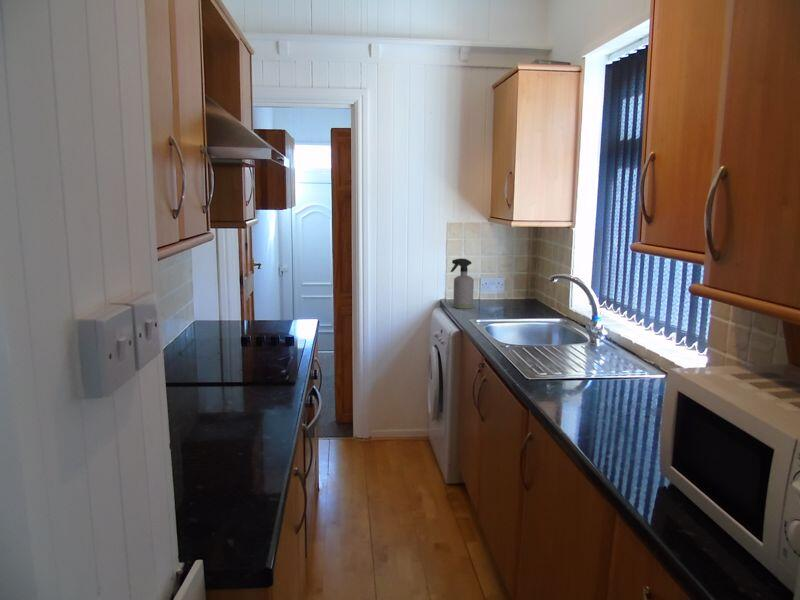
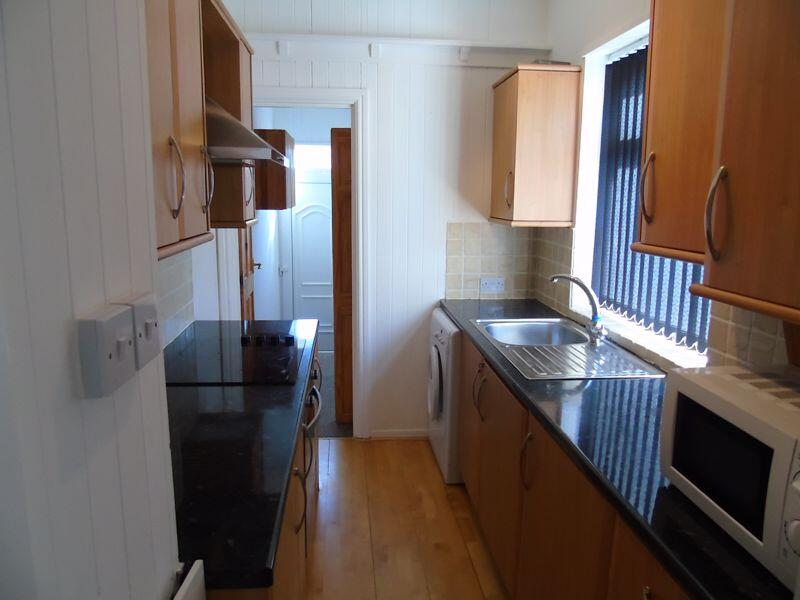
- spray bottle (462, 282)
